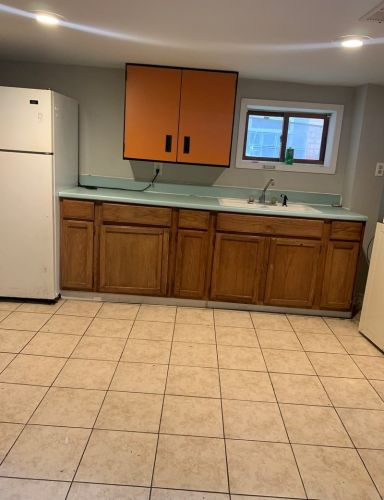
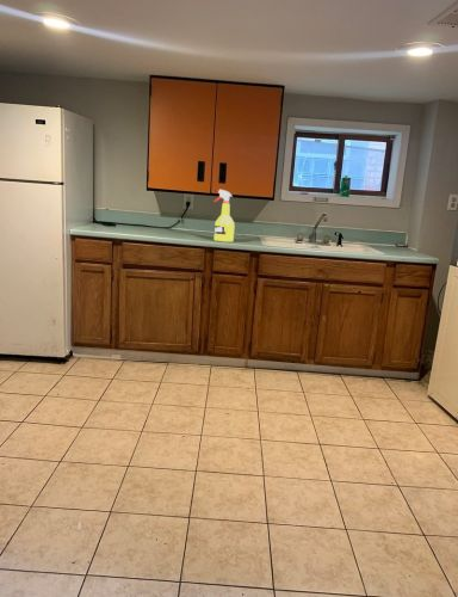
+ spray bottle (222, 215)
